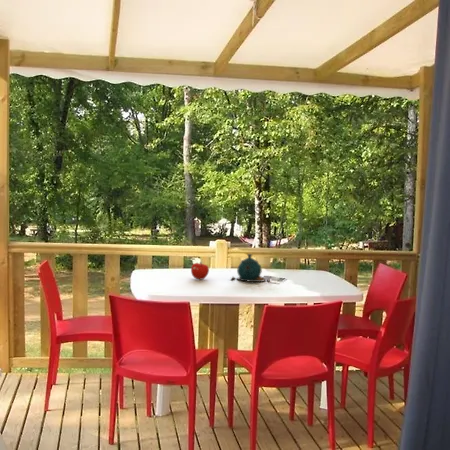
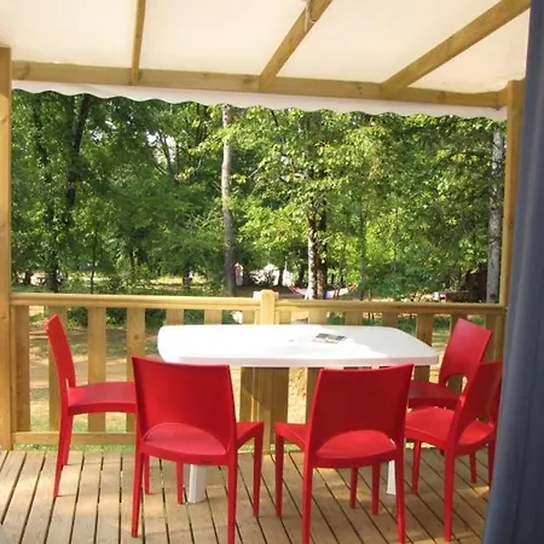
- fruit (199, 270)
- teapot (251, 266)
